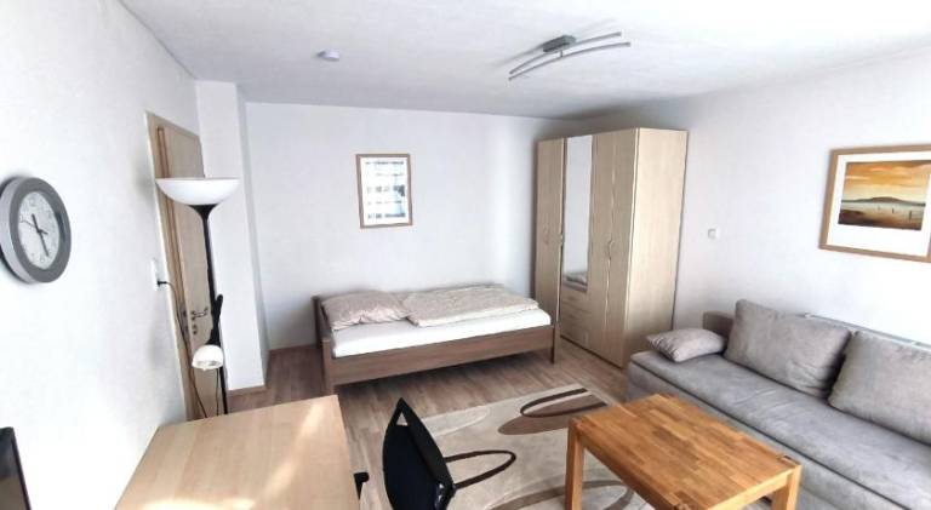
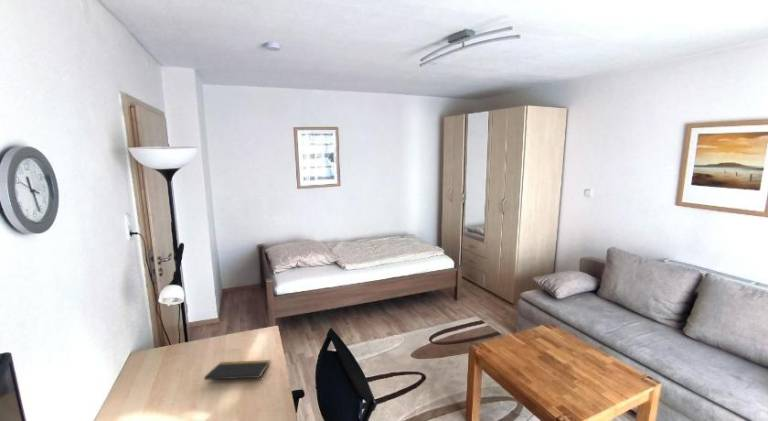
+ notepad (239, 369)
